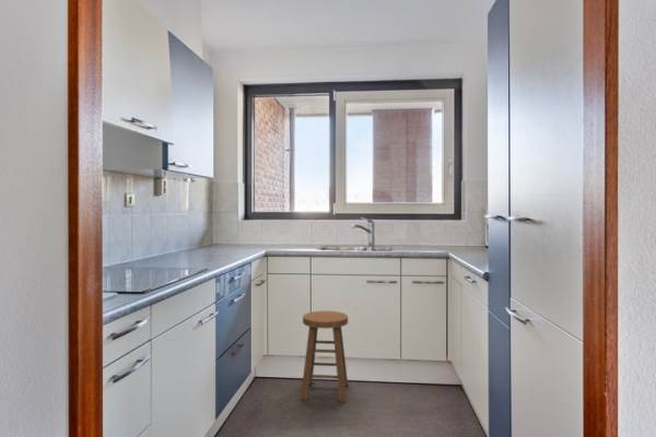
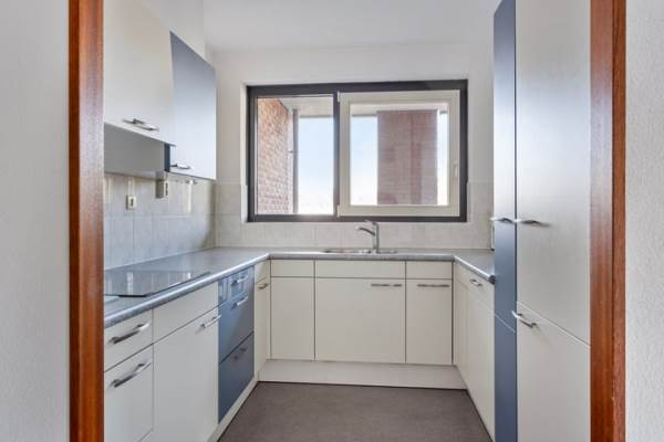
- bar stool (325, 352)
